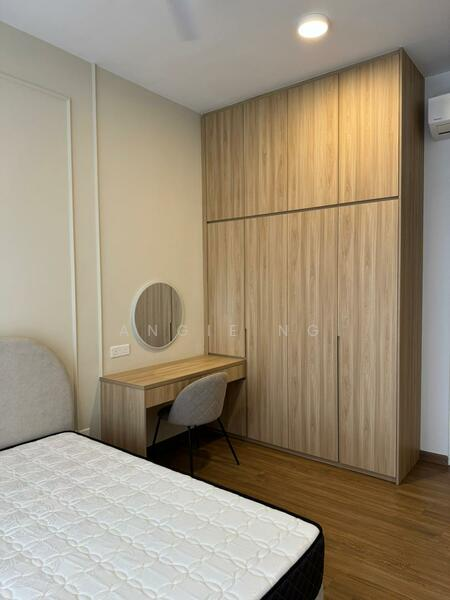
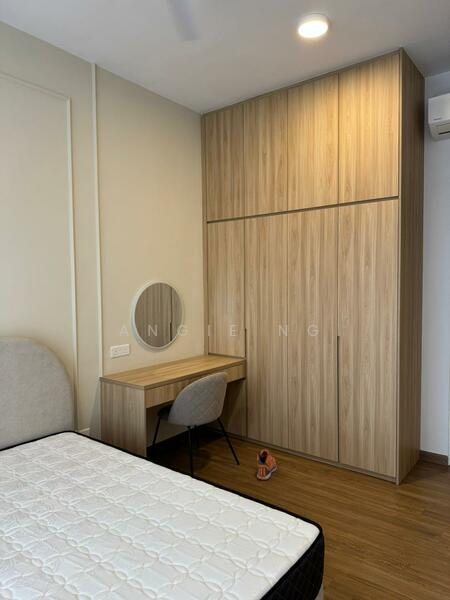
+ sneaker (267, 459)
